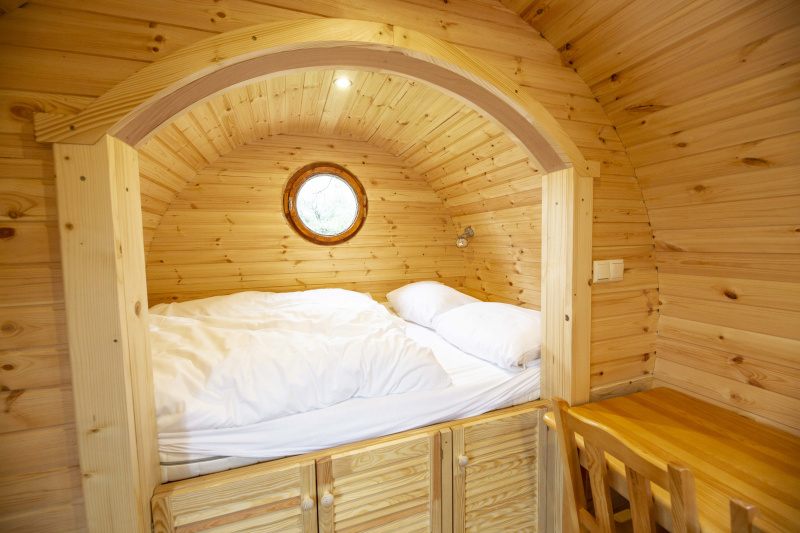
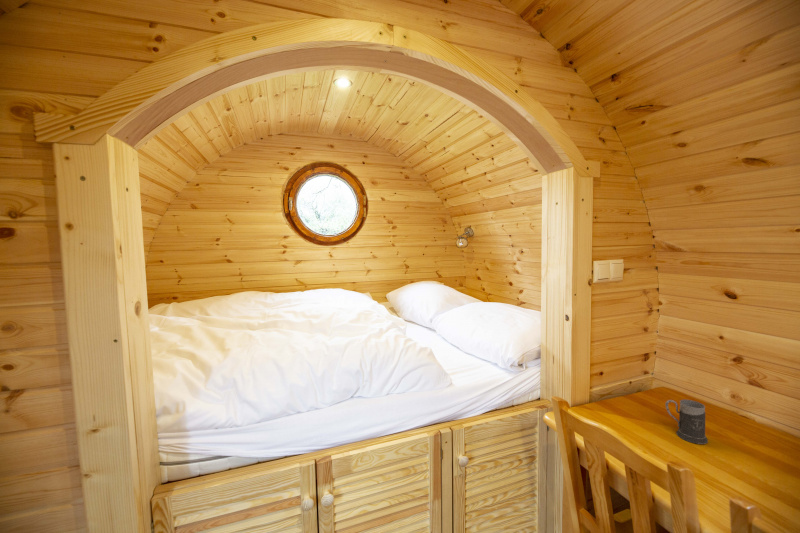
+ mug (685, 418)
